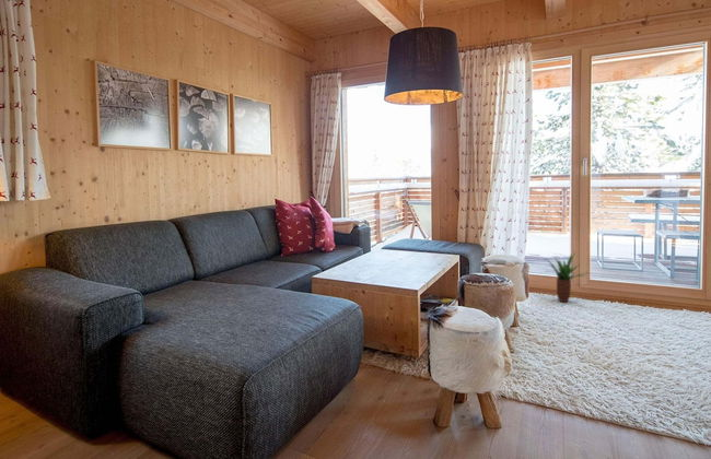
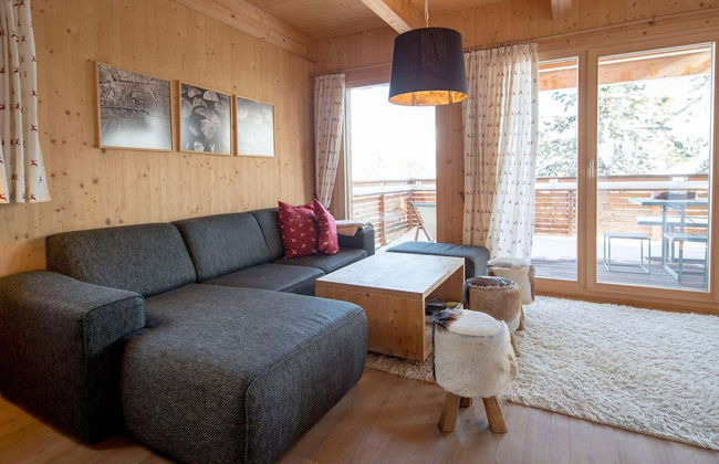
- potted plant (566, 275)
